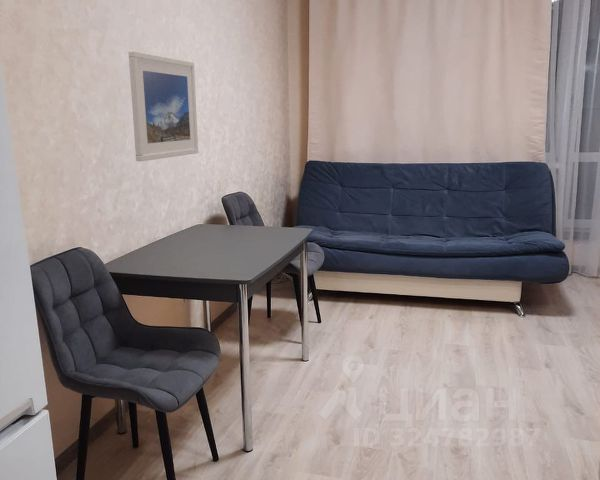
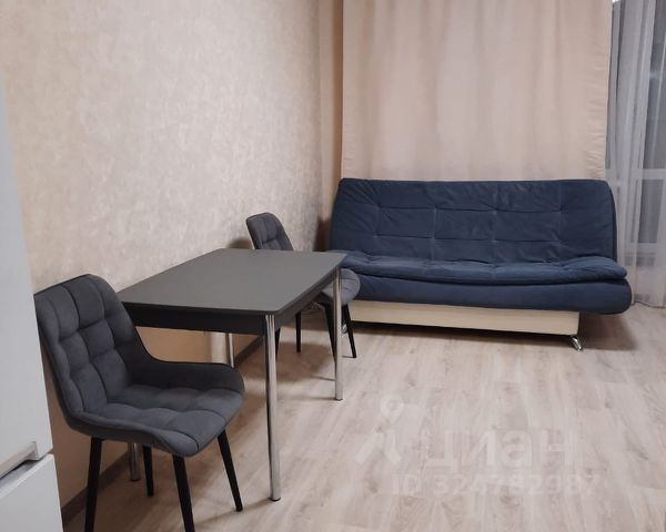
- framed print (167, 107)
